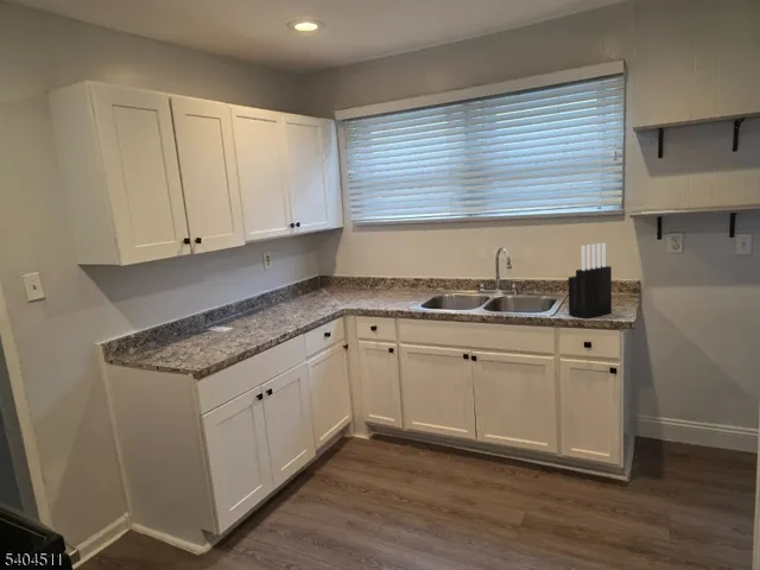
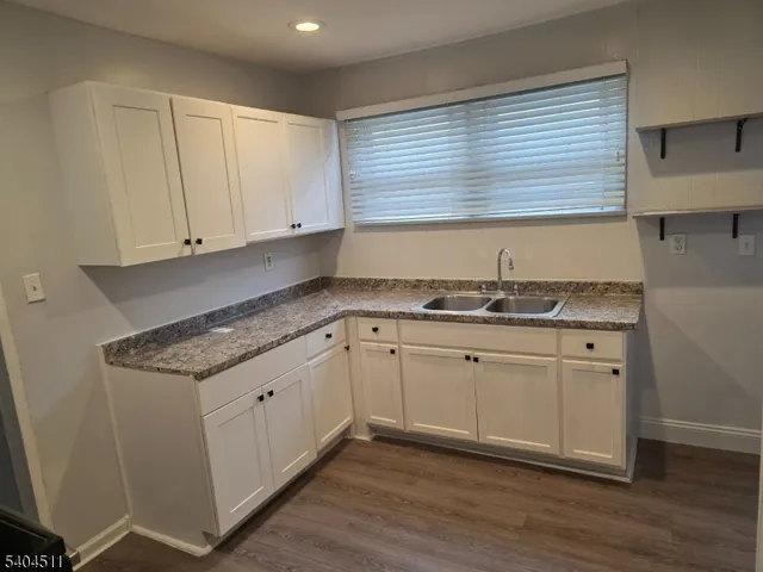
- knife block (588, 279)
